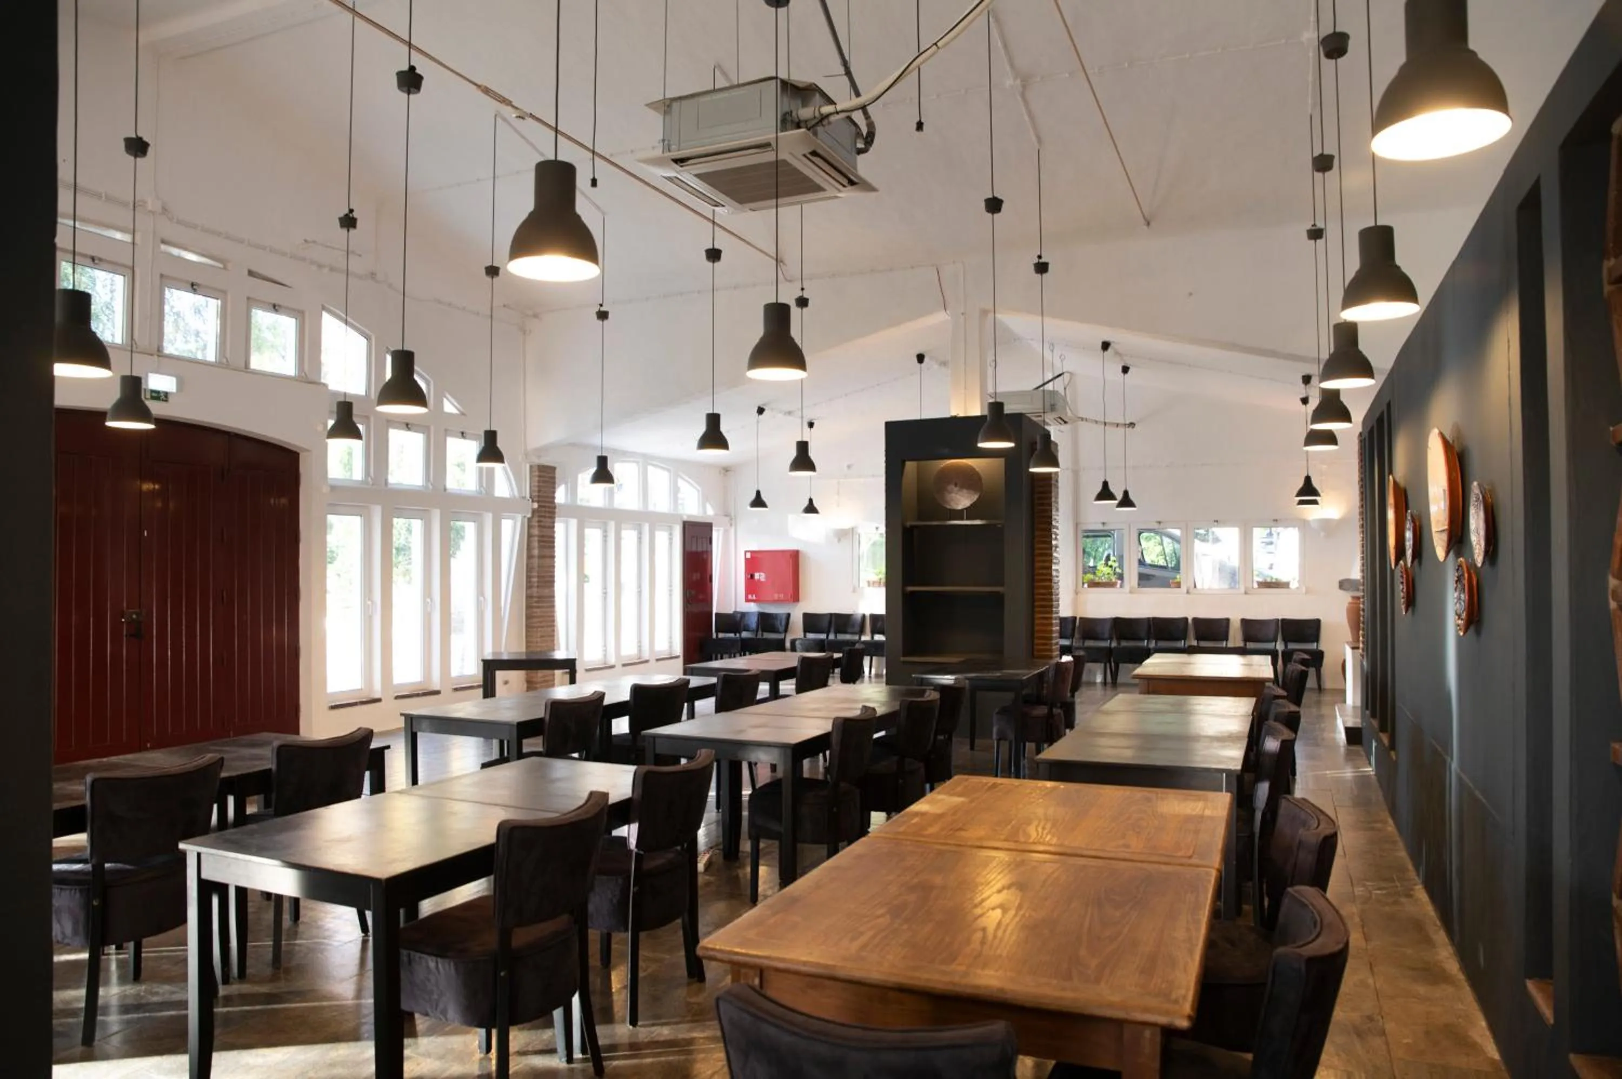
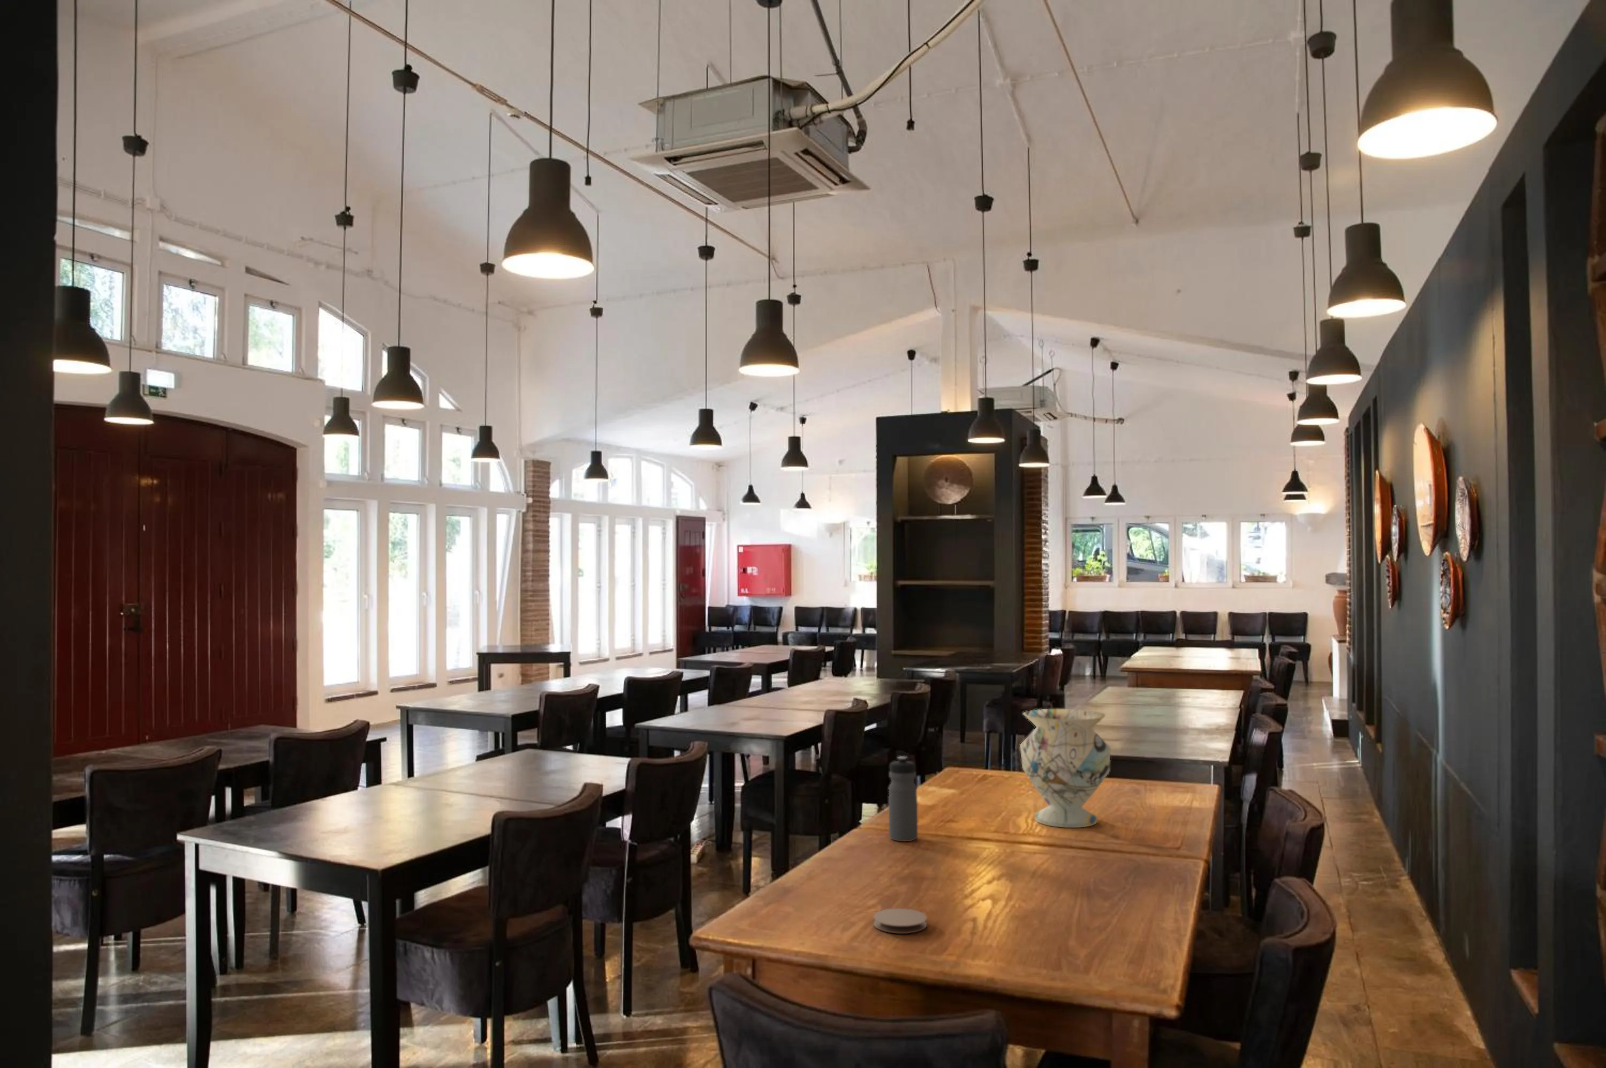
+ coaster (900, 920)
+ decorative vase (1065, 766)
+ water bottle (903, 797)
